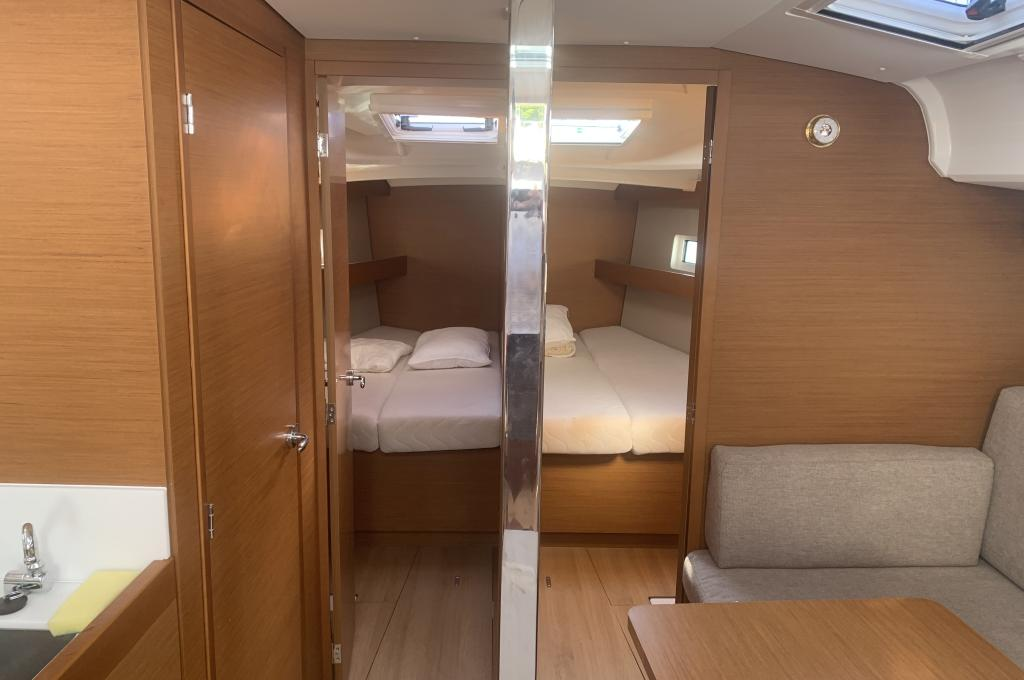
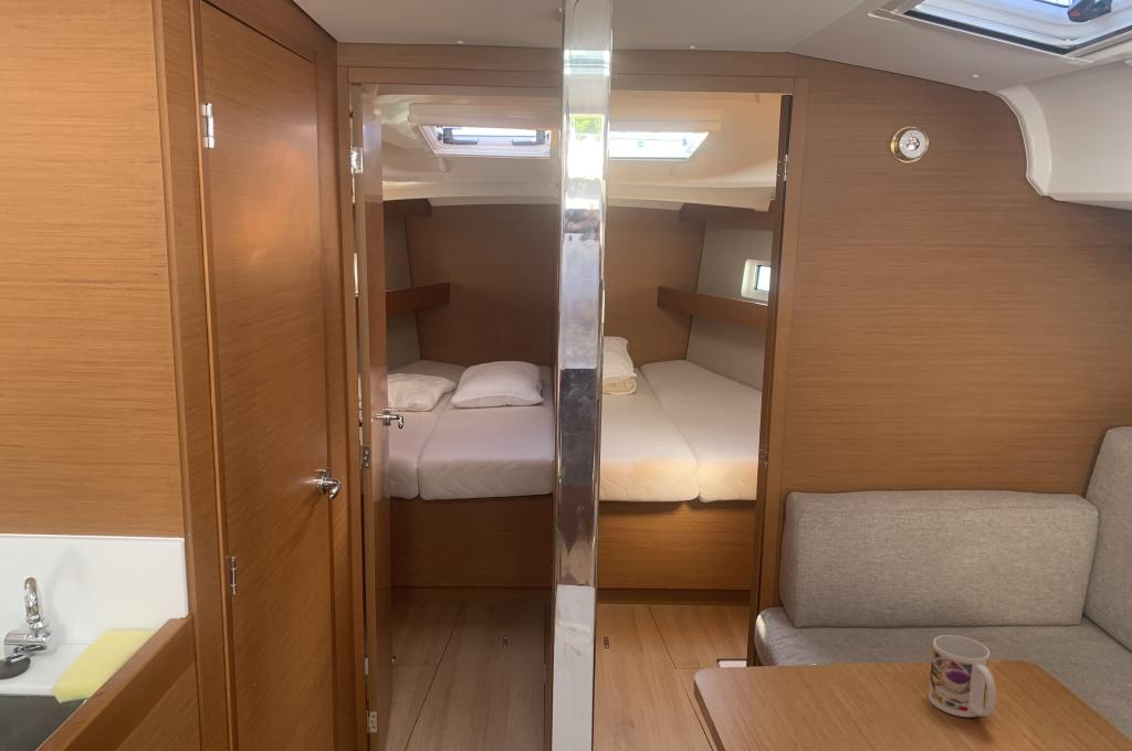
+ mug (966, 680)
